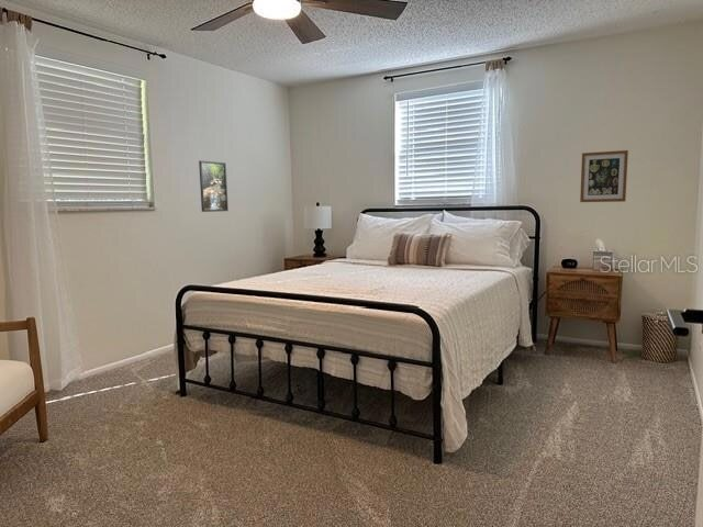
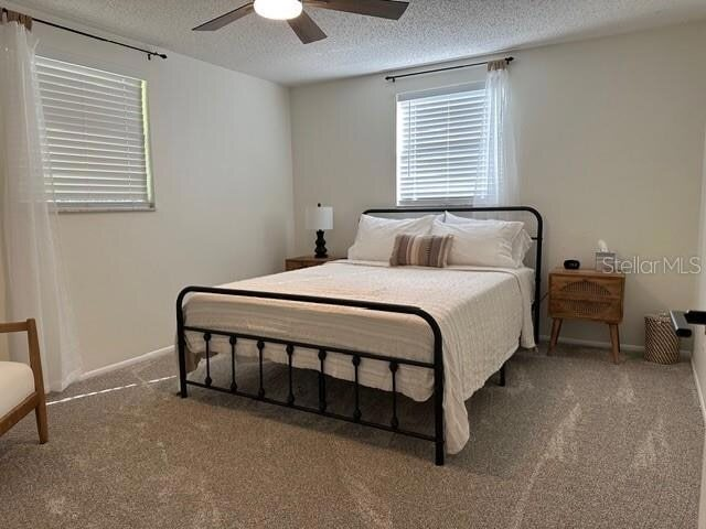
- wall art (603, 177)
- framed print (213, 187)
